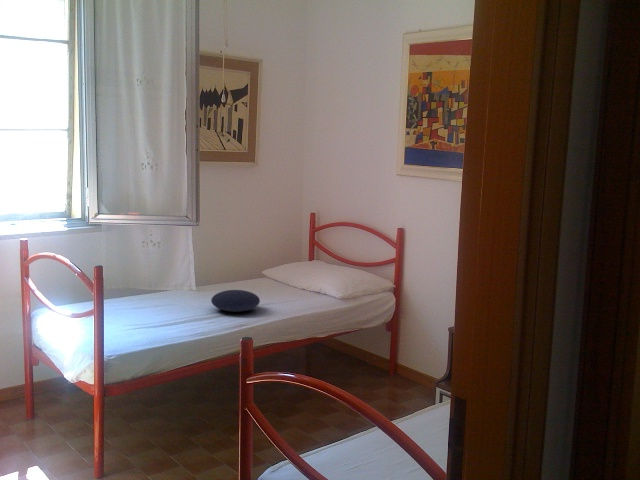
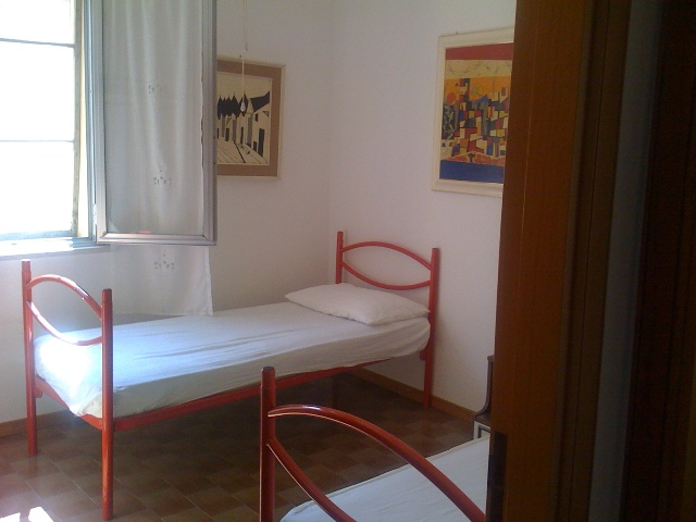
- cushion (235, 300)
